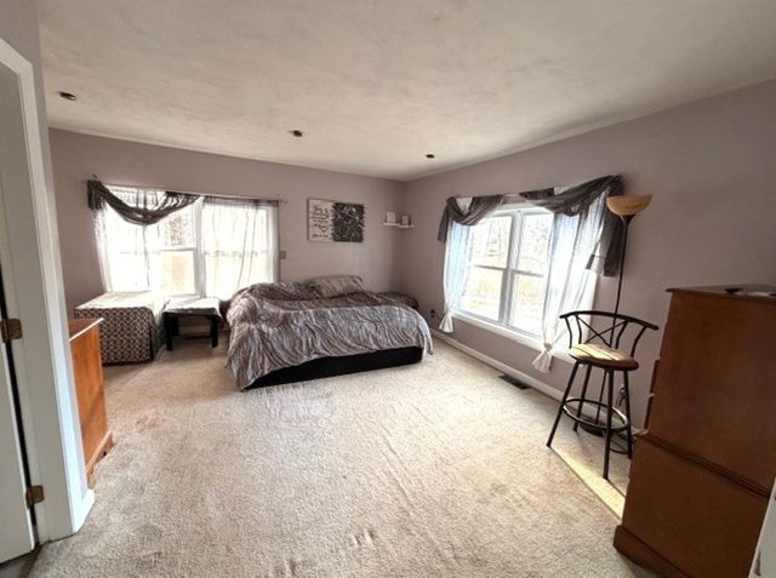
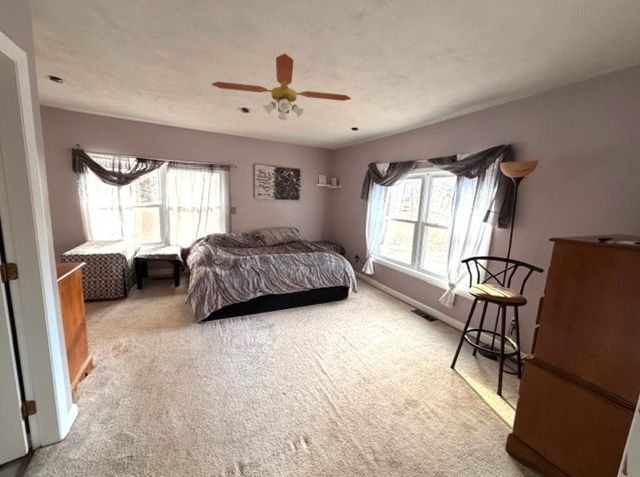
+ ceiling fan (284, 96)
